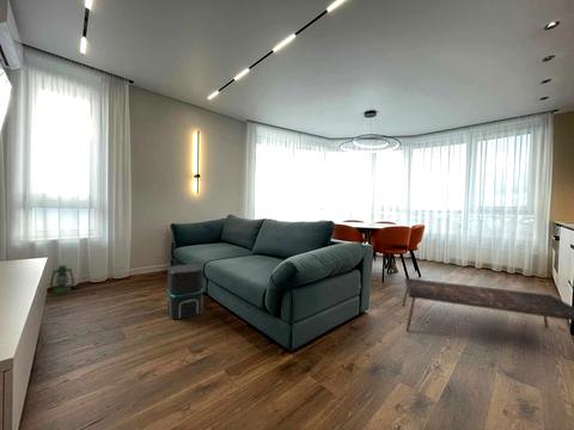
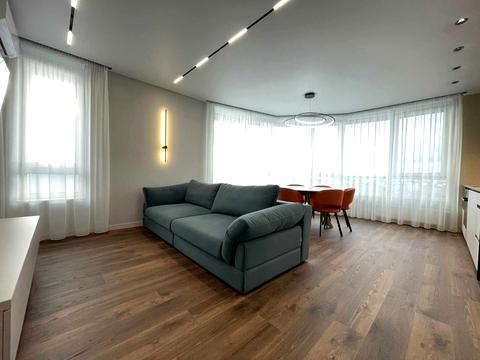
- lantern (62, 278)
- coffee table (482, 307)
- speaker (184, 289)
